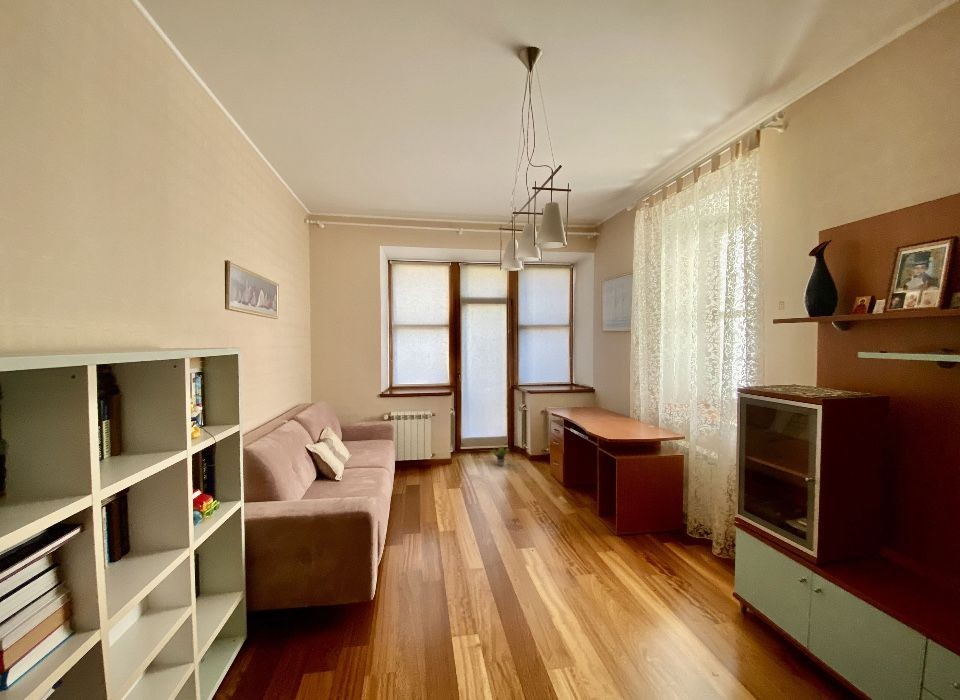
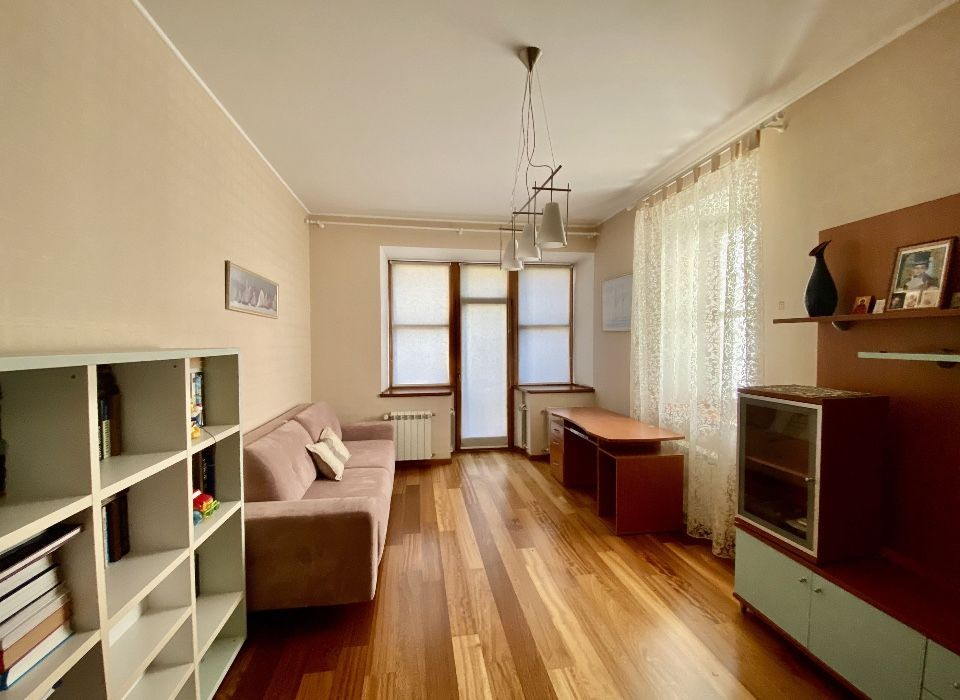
- potted plant (500, 456)
